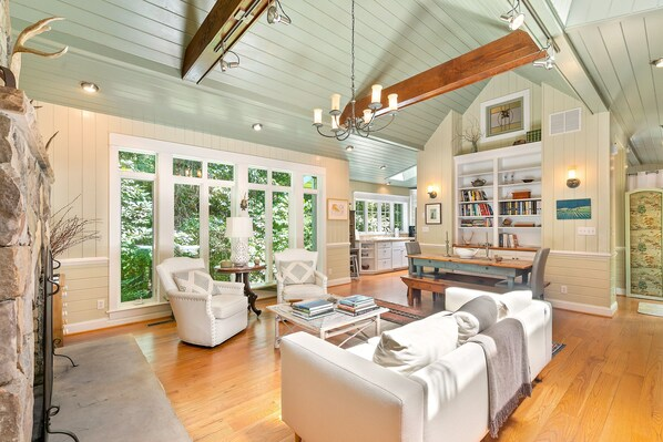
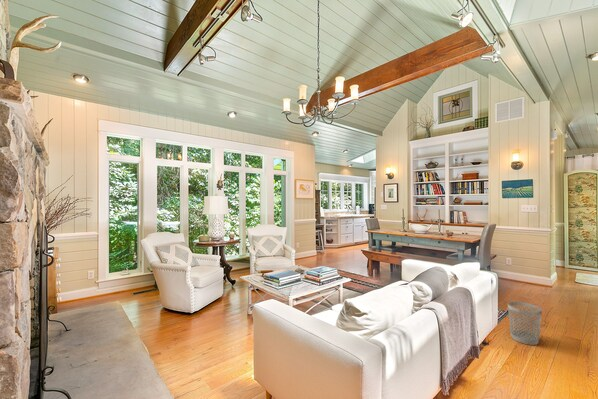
+ wastebasket (524, 323)
